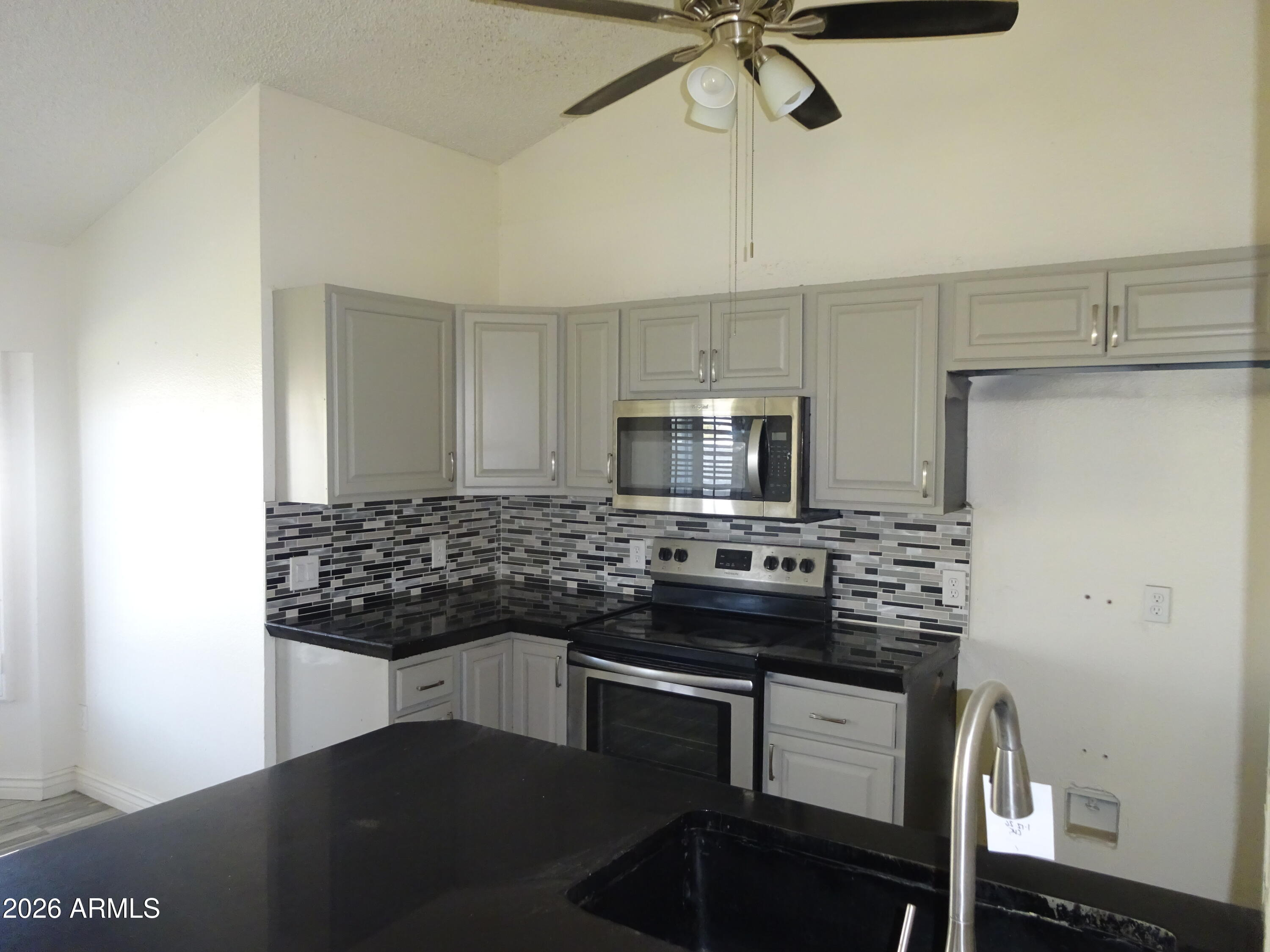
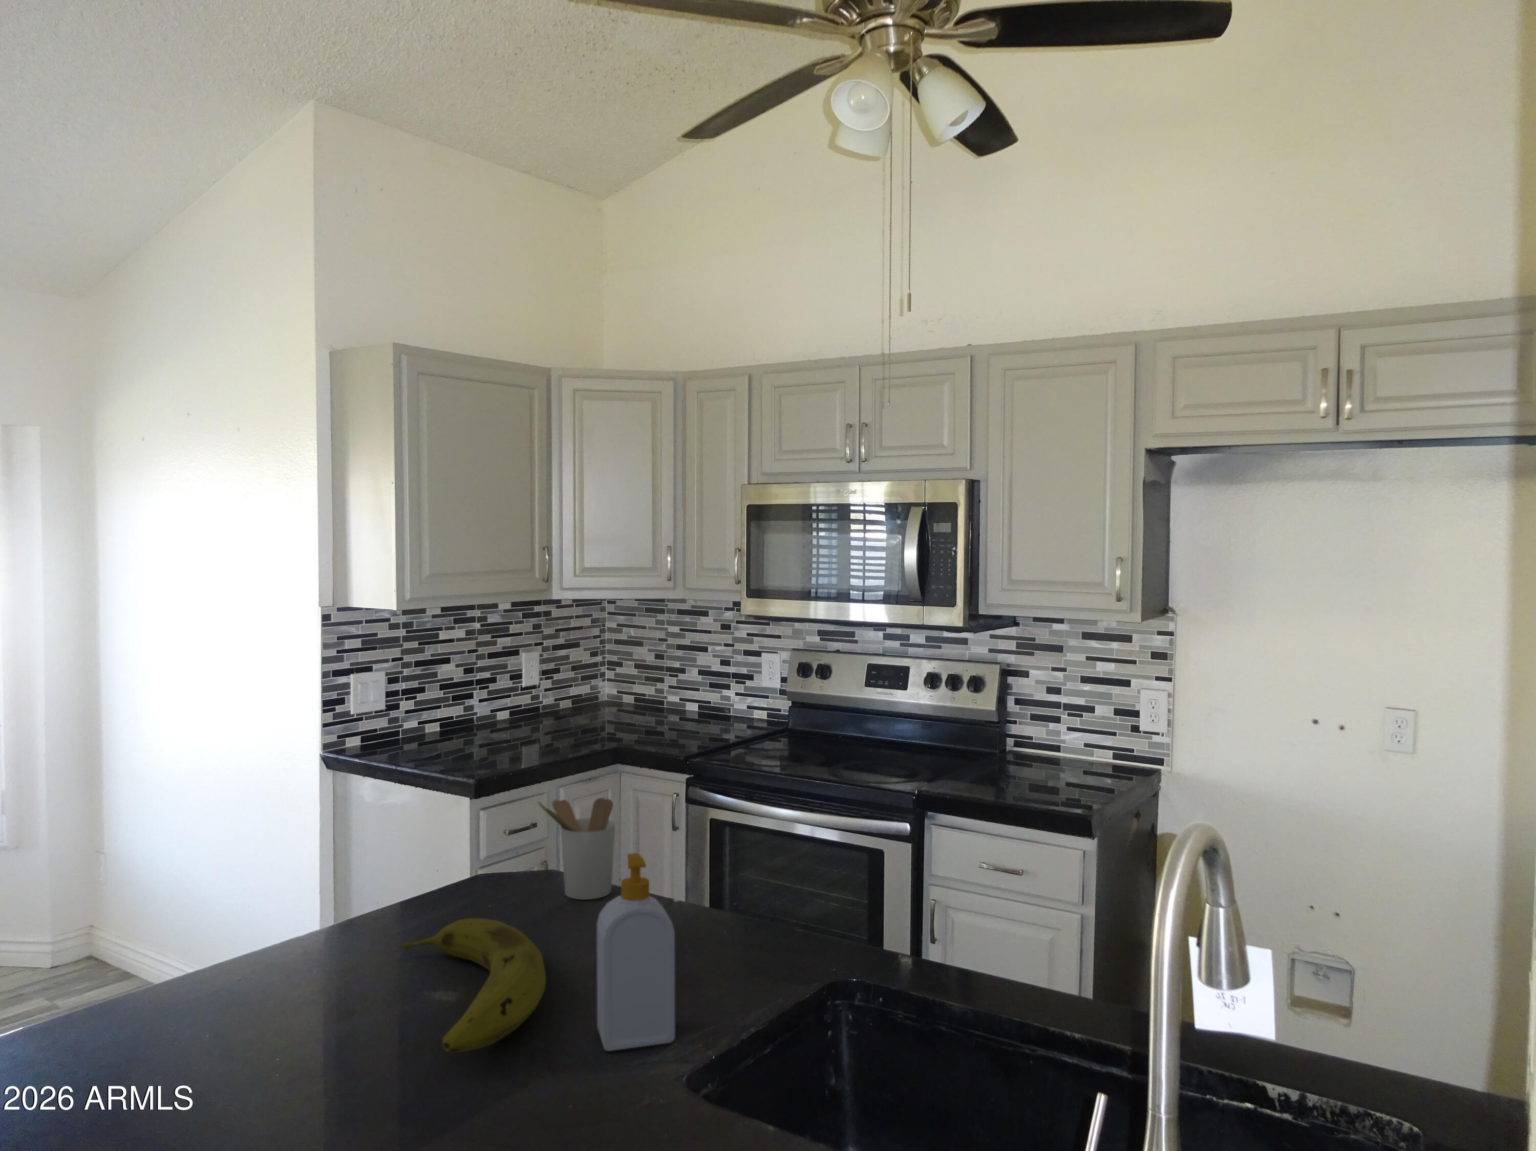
+ fruit (483, 985)
+ soap bottle (635, 947)
+ utensil holder (576, 845)
